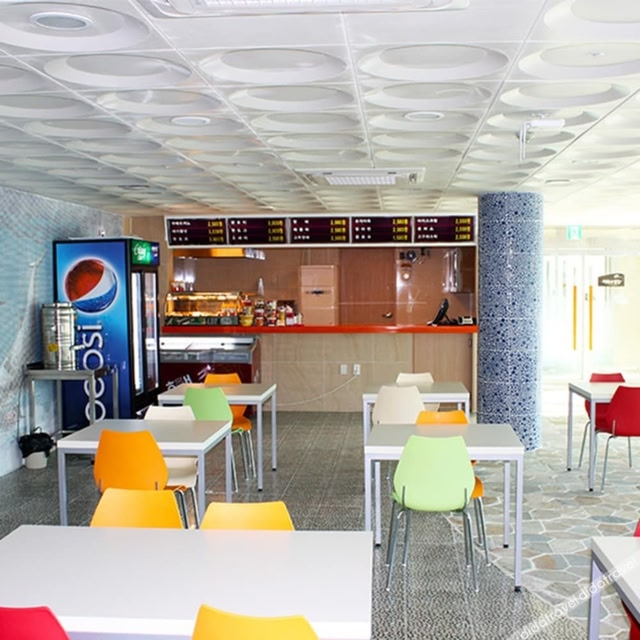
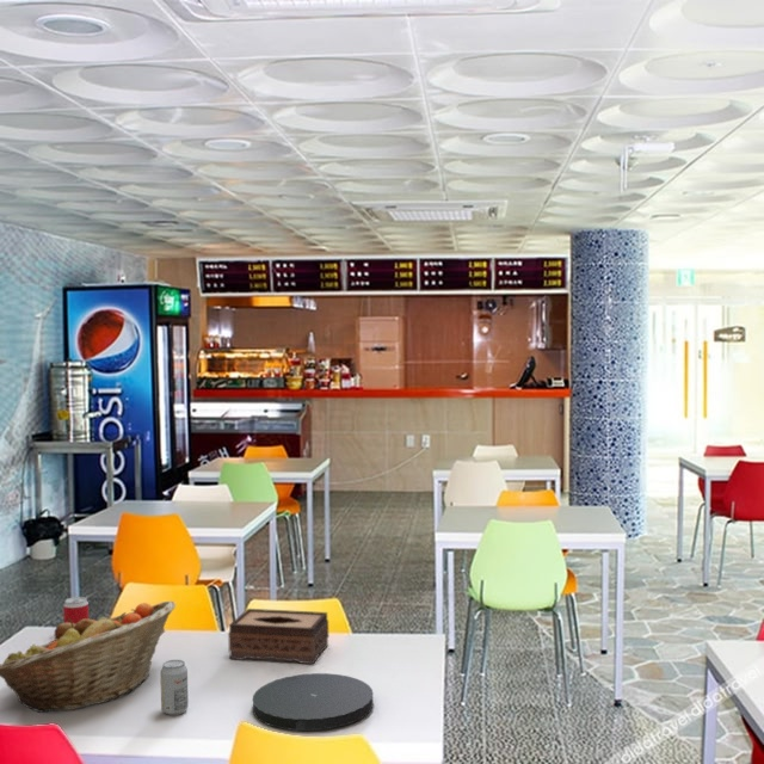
+ beverage can (75, 618)
+ beverage can (174, 686)
+ fruit basket (90, 648)
+ tissue box (279, 635)
+ plate (313, 700)
